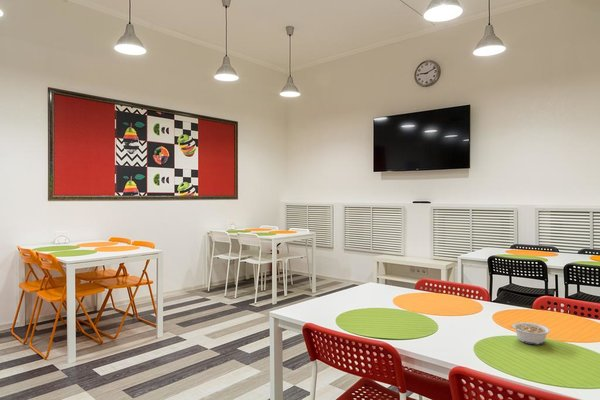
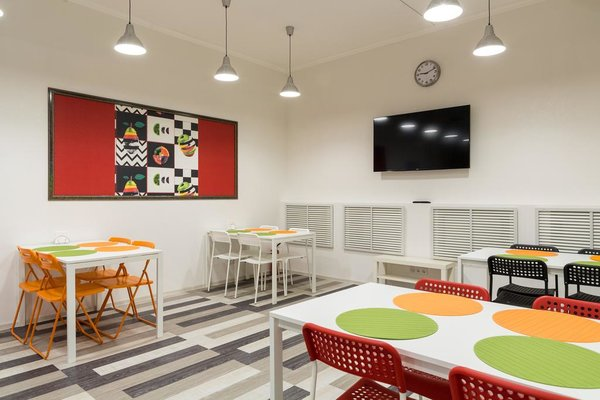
- legume (530, 333)
